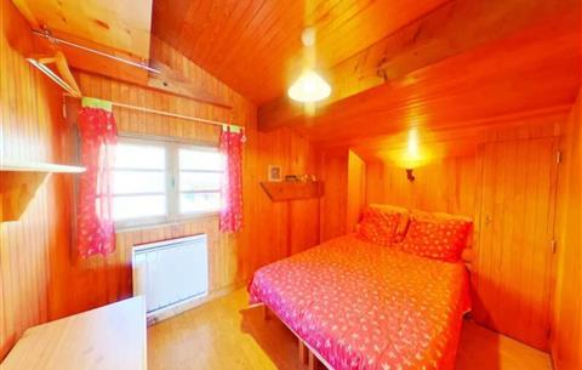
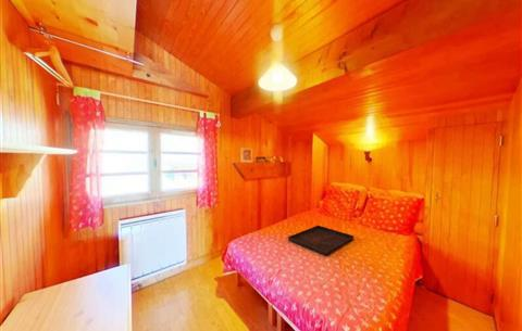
+ serving tray (321, 238)
